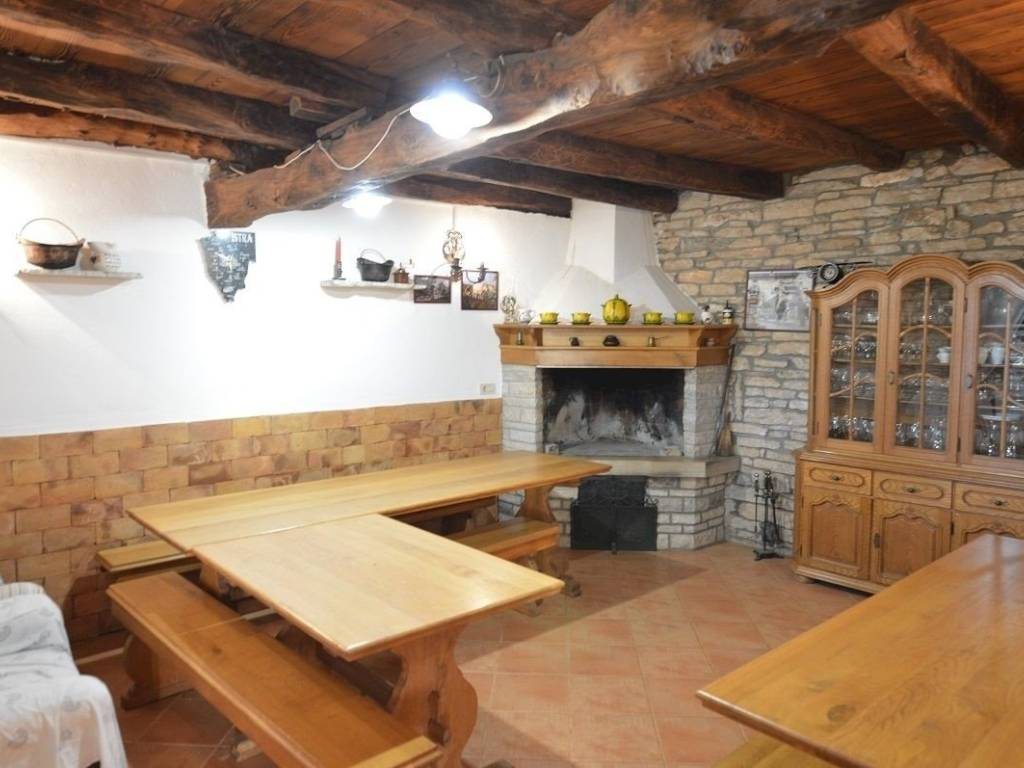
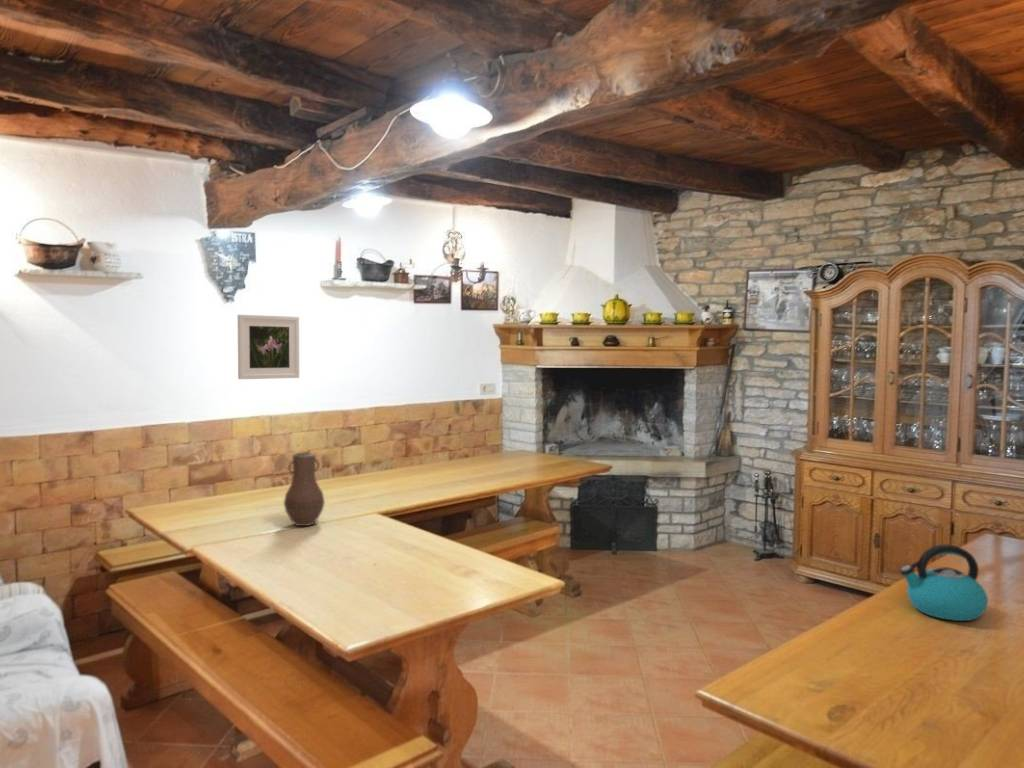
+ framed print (269, 347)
+ kettle (941, 578)
+ vase (304, 488)
